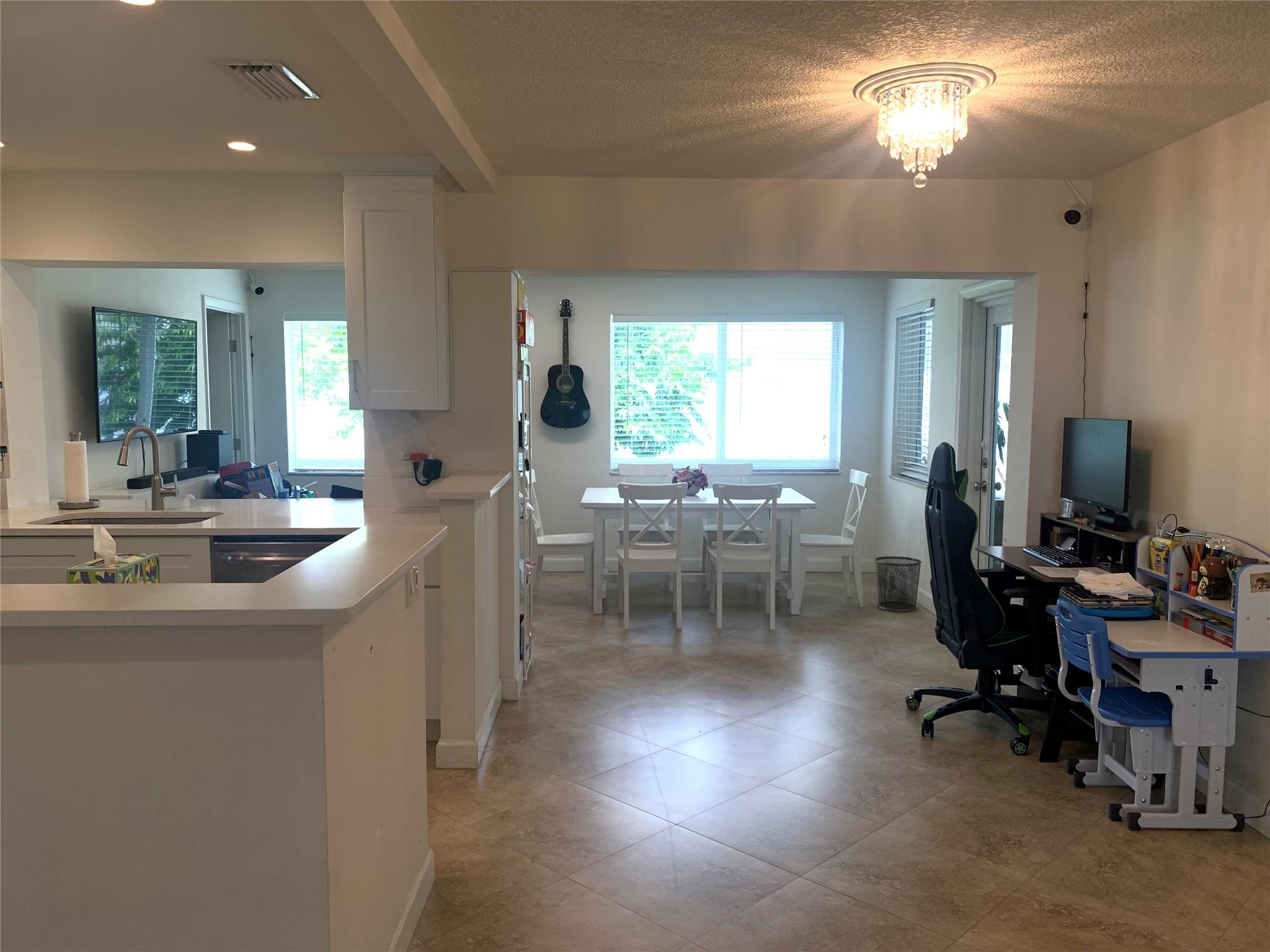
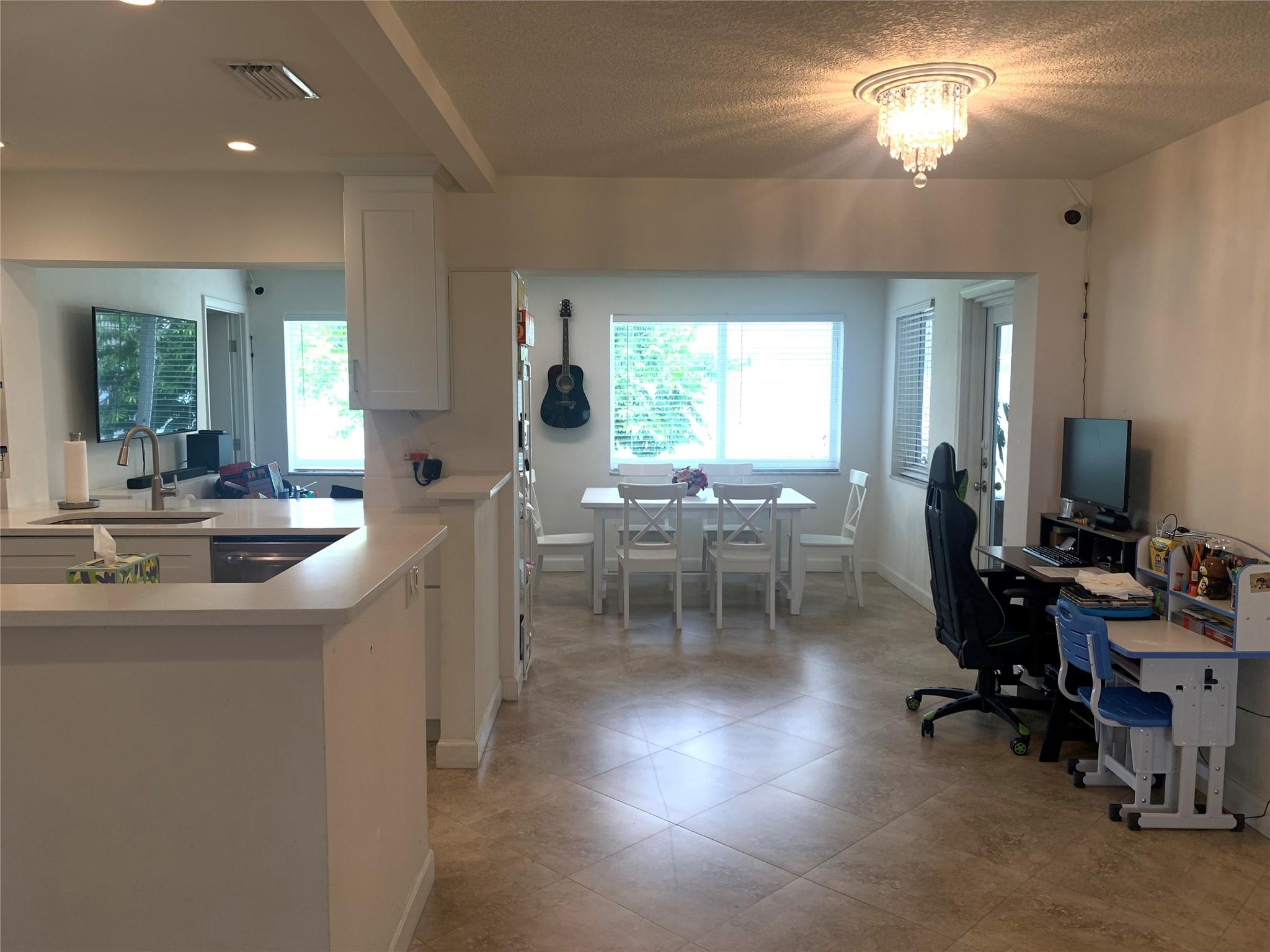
- waste bin (897, 583)
